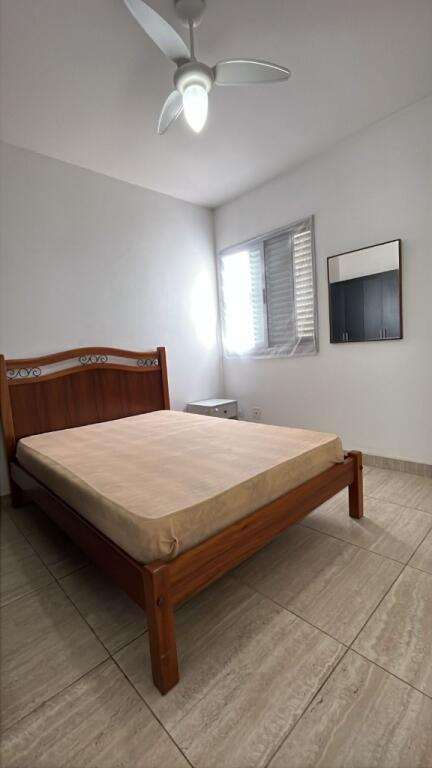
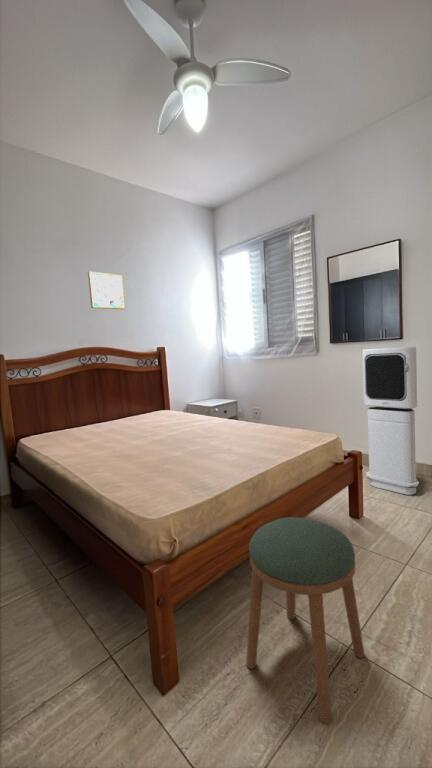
+ wall art (107, 291)
+ stool (302, 594)
+ air purifier (396, 416)
